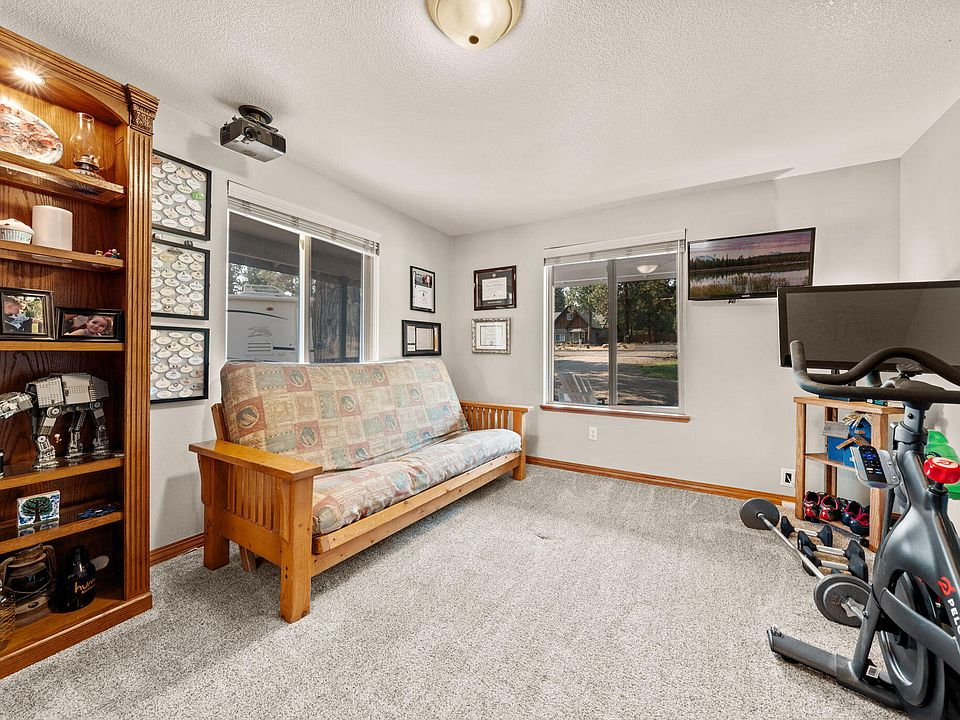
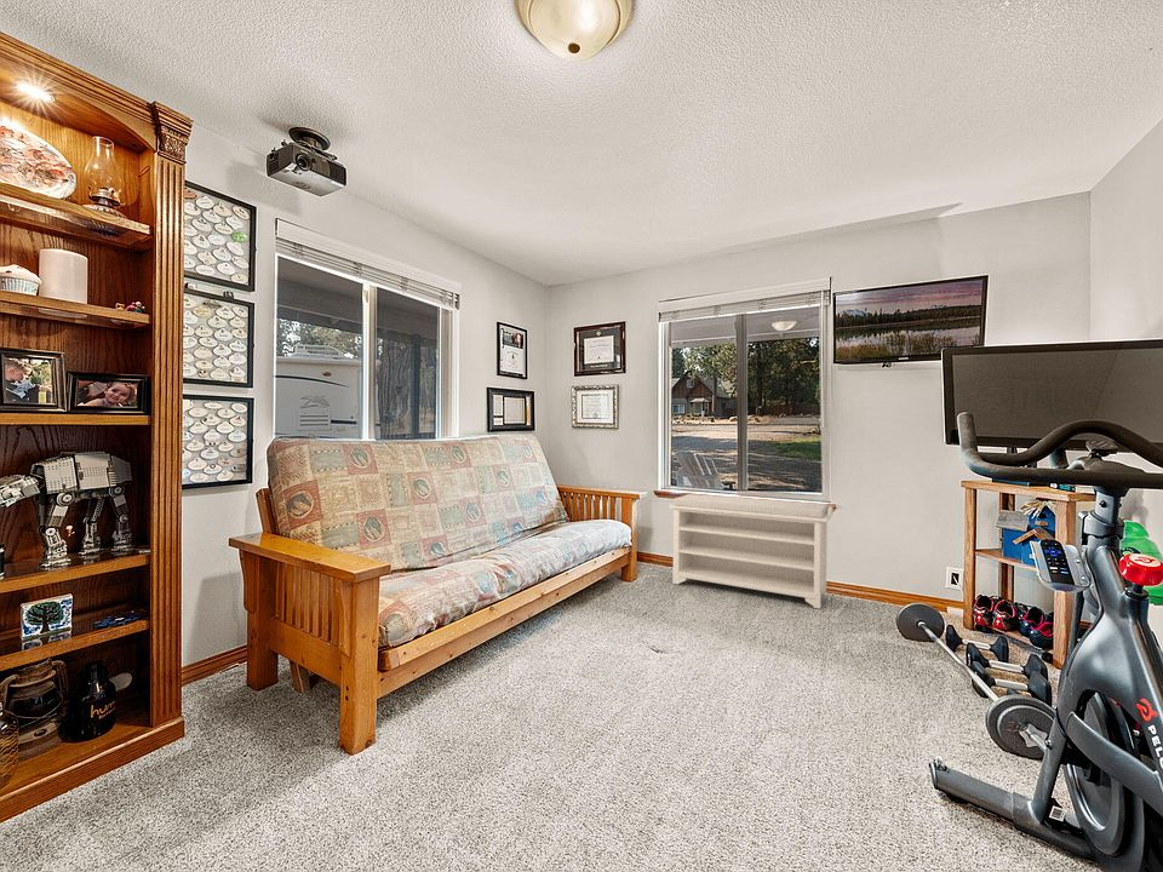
+ bench (747, 544)
